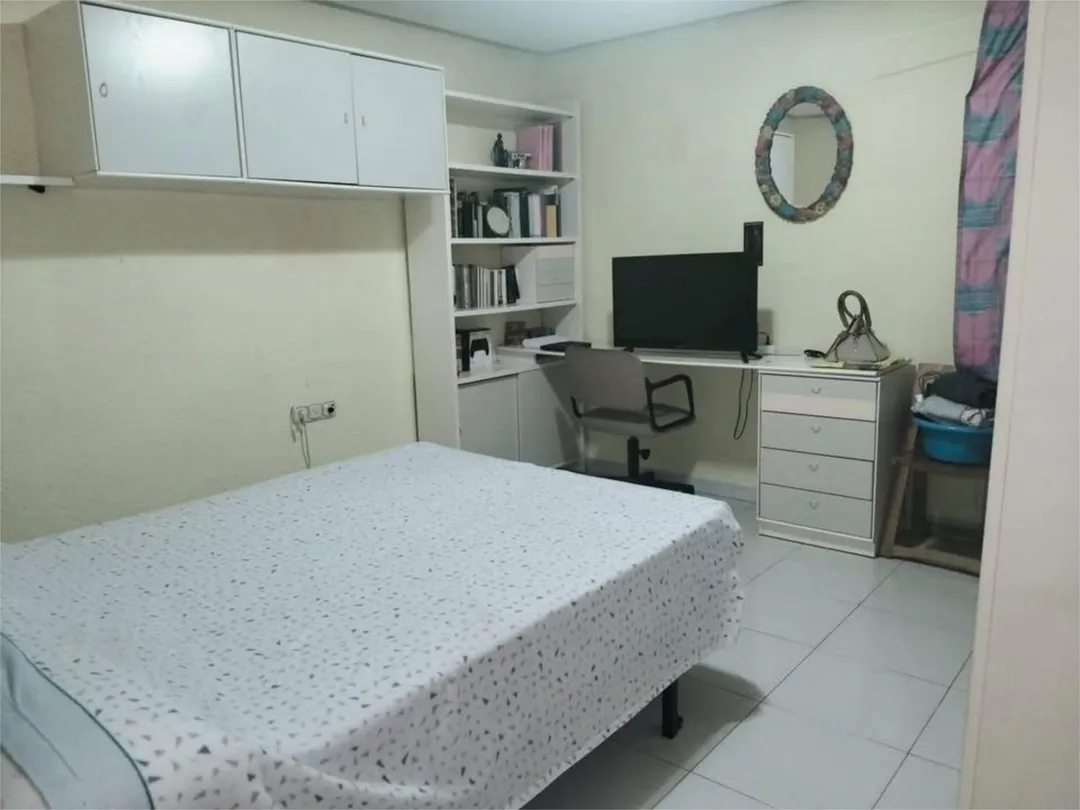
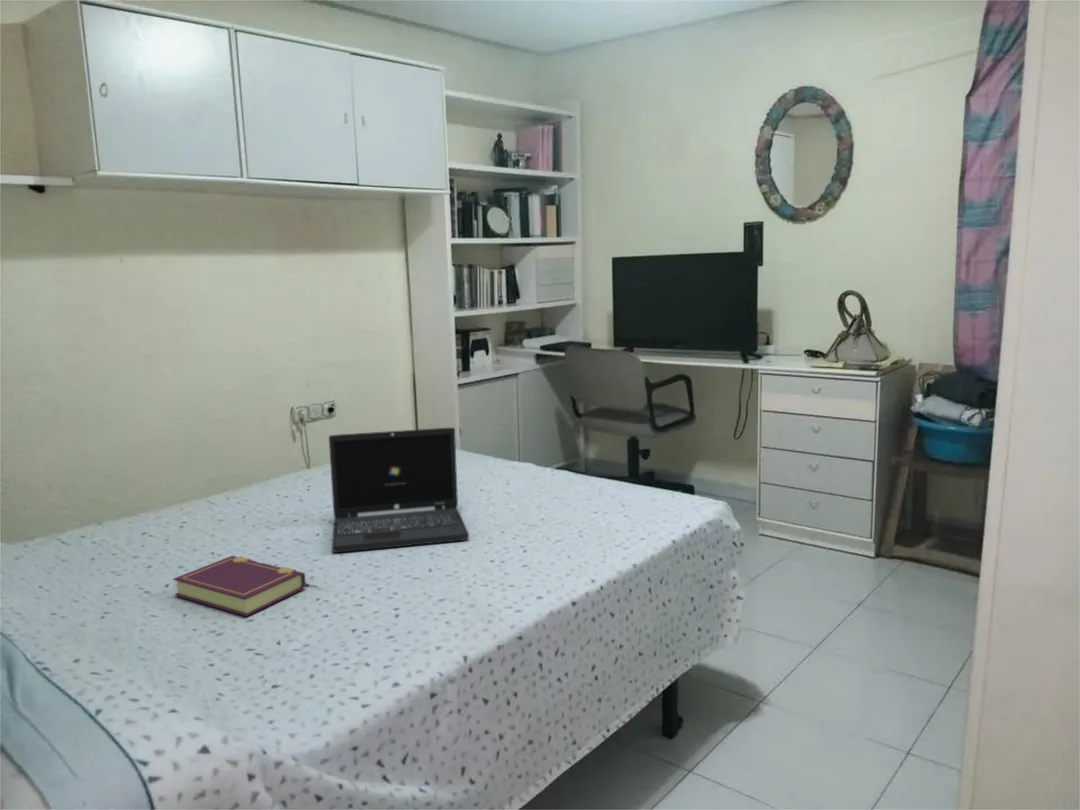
+ laptop (397, 486)
+ book (239, 582)
